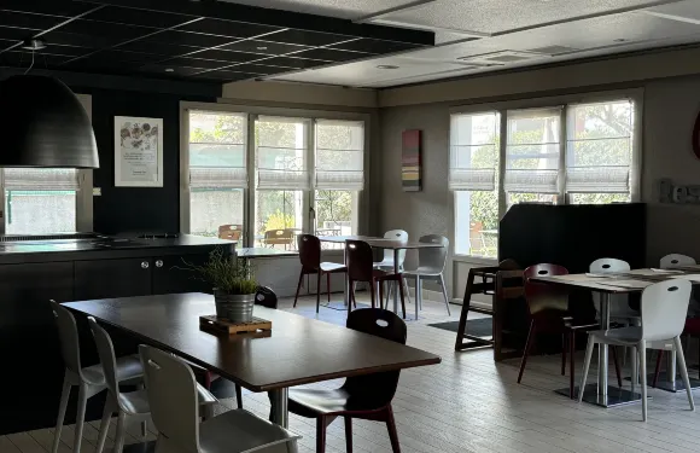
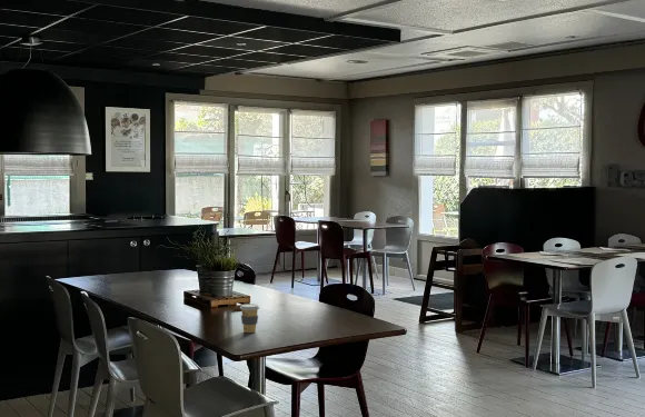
+ coffee cup (249, 318)
